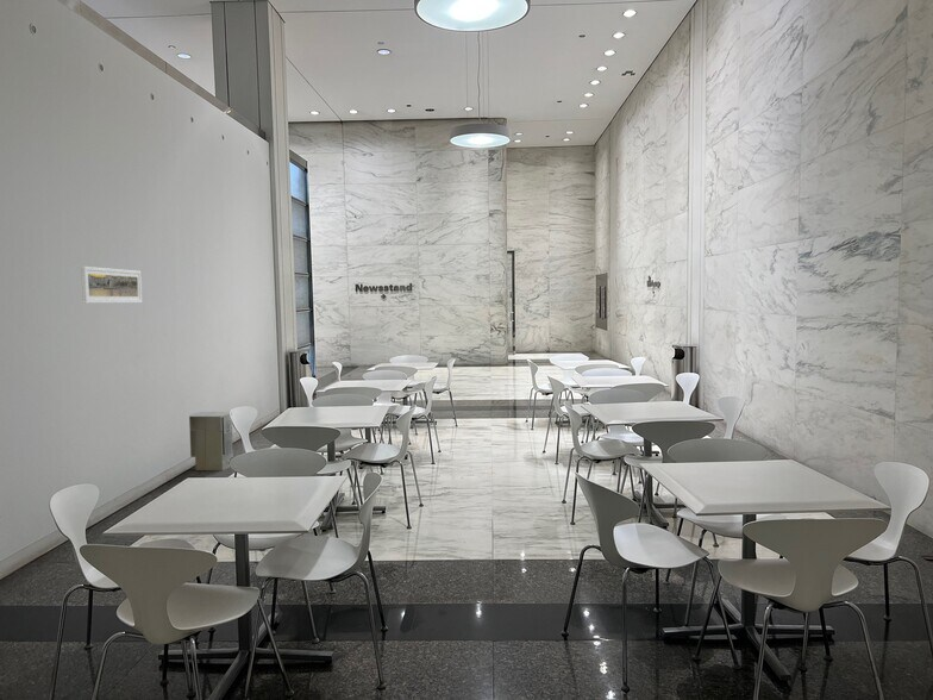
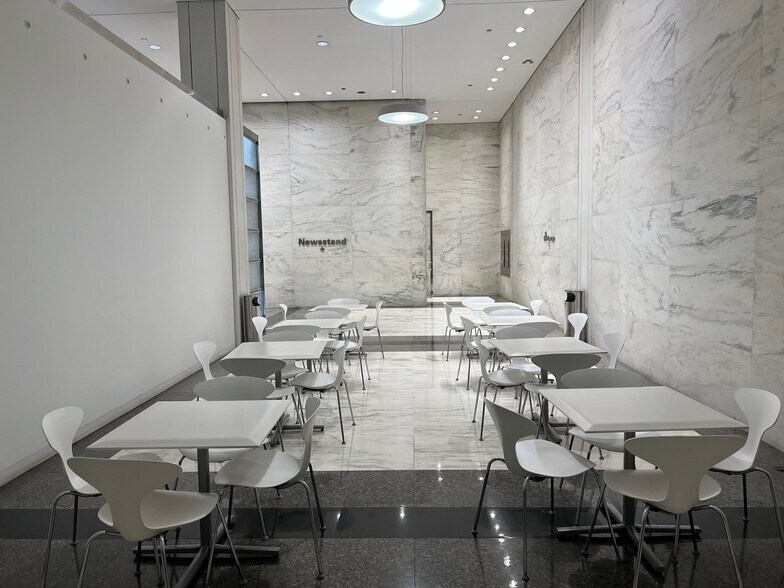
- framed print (113, 286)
- air purifier (211, 440)
